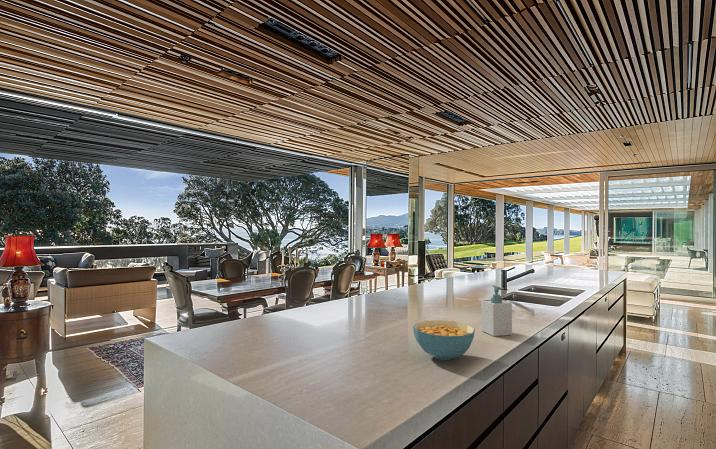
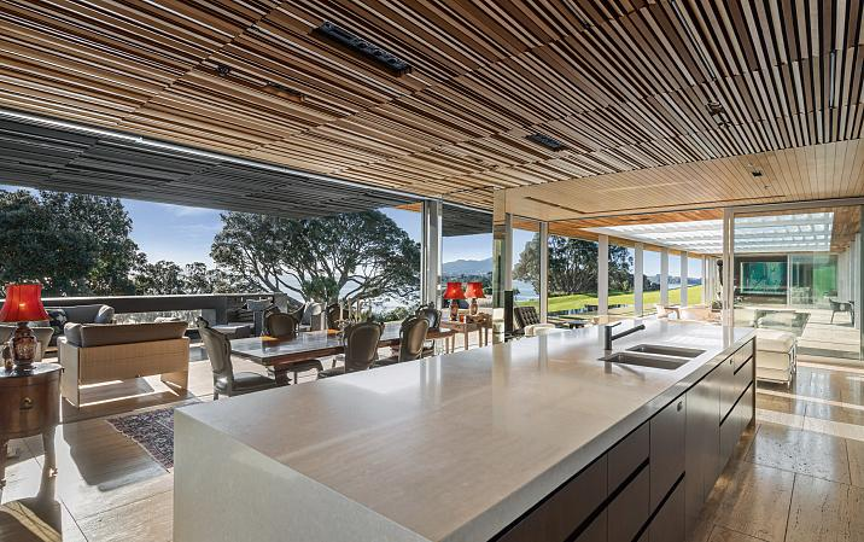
- soap bottle (496, 309)
- cereal bowl (443, 342)
